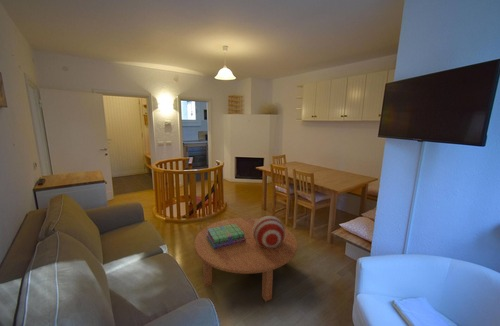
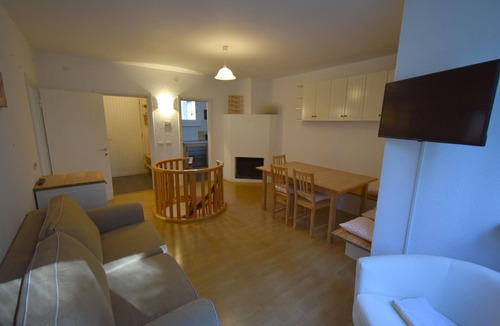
- stack of books (225, 235)
- coffee table (245, 254)
- decorative container (268, 230)
